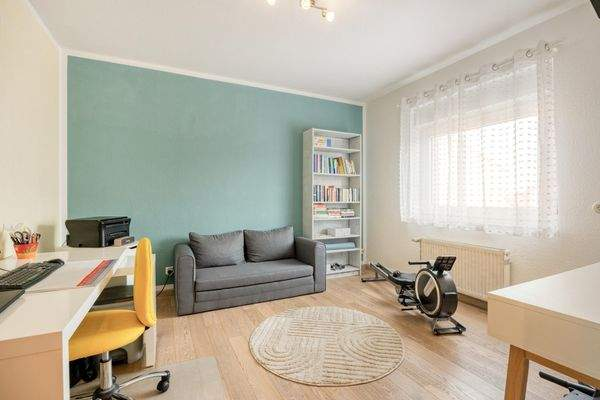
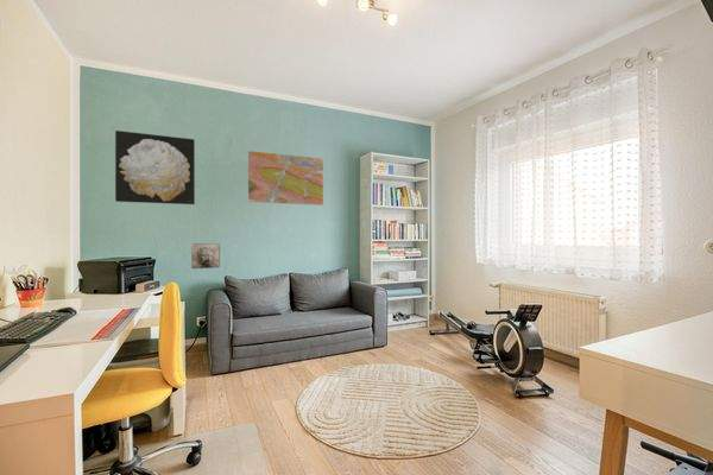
+ terrain map (288, 178)
+ wall art (157, 169)
+ wall relief (206, 255)
